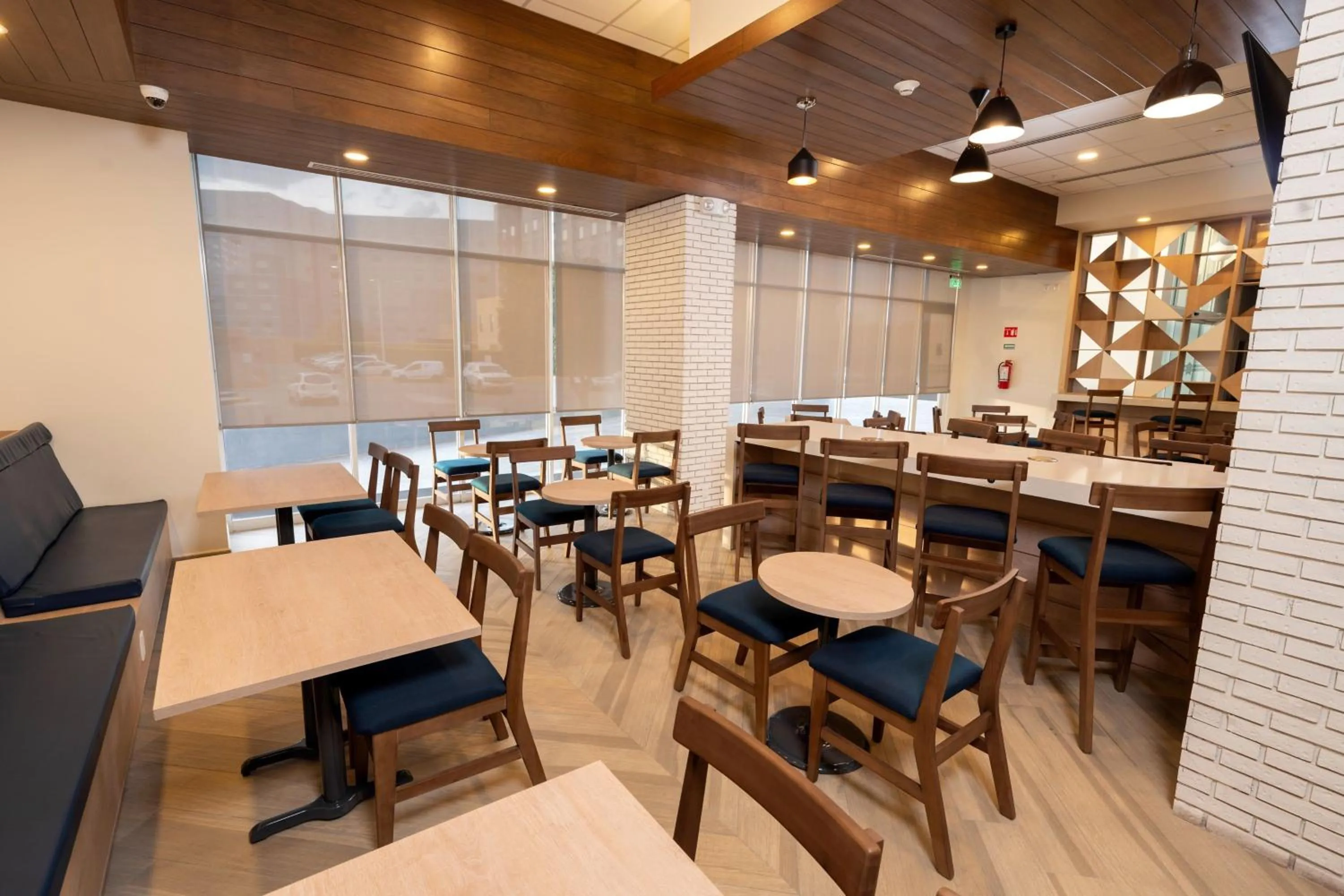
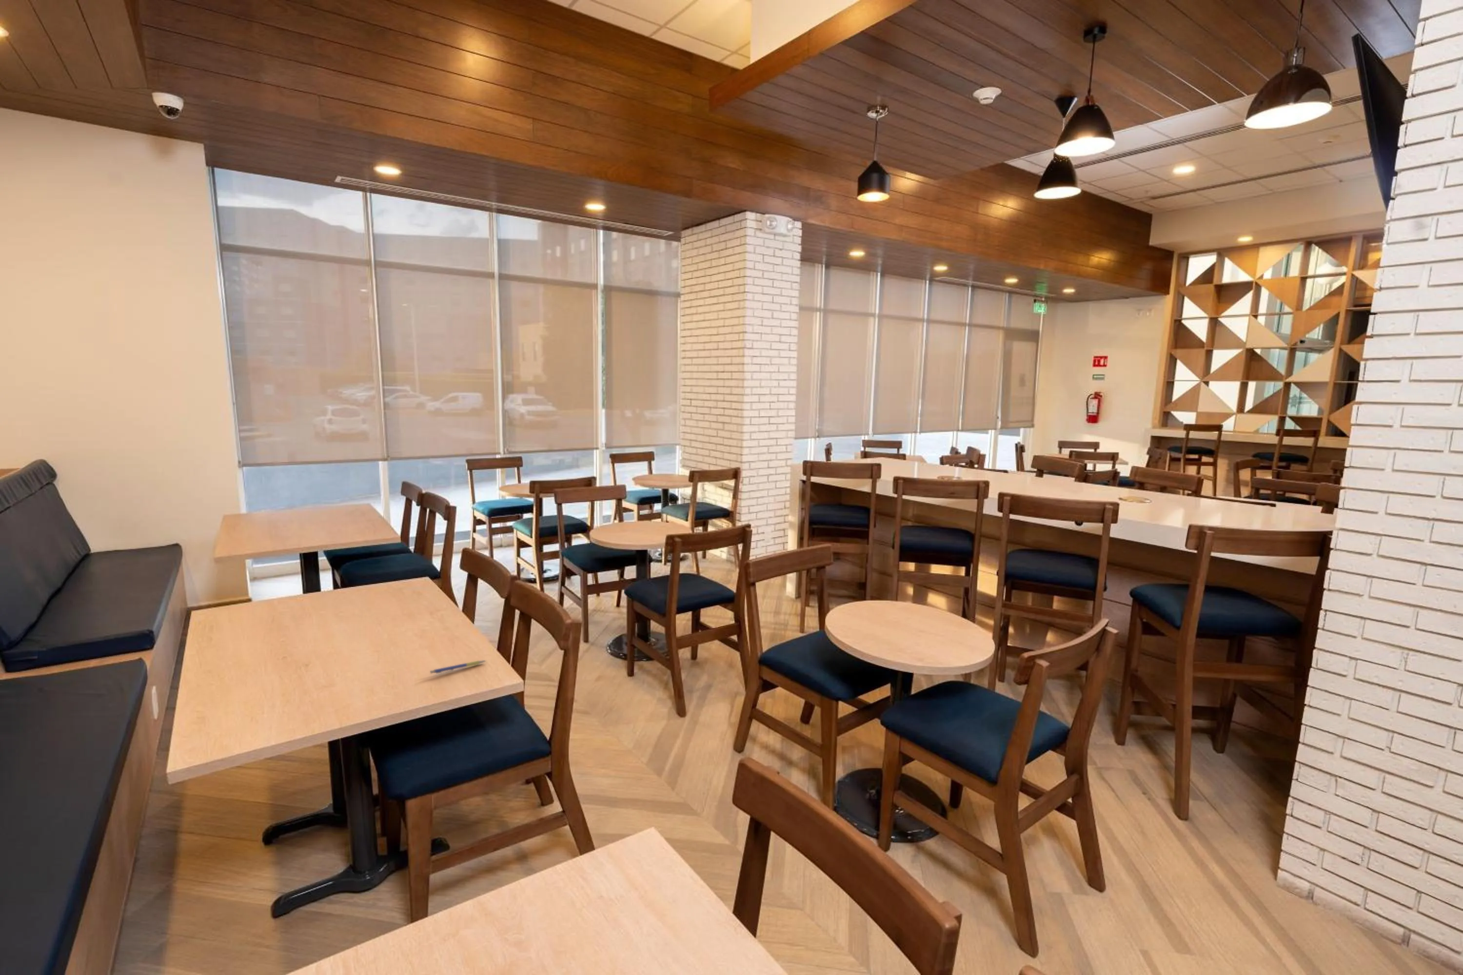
+ pen (459, 666)
